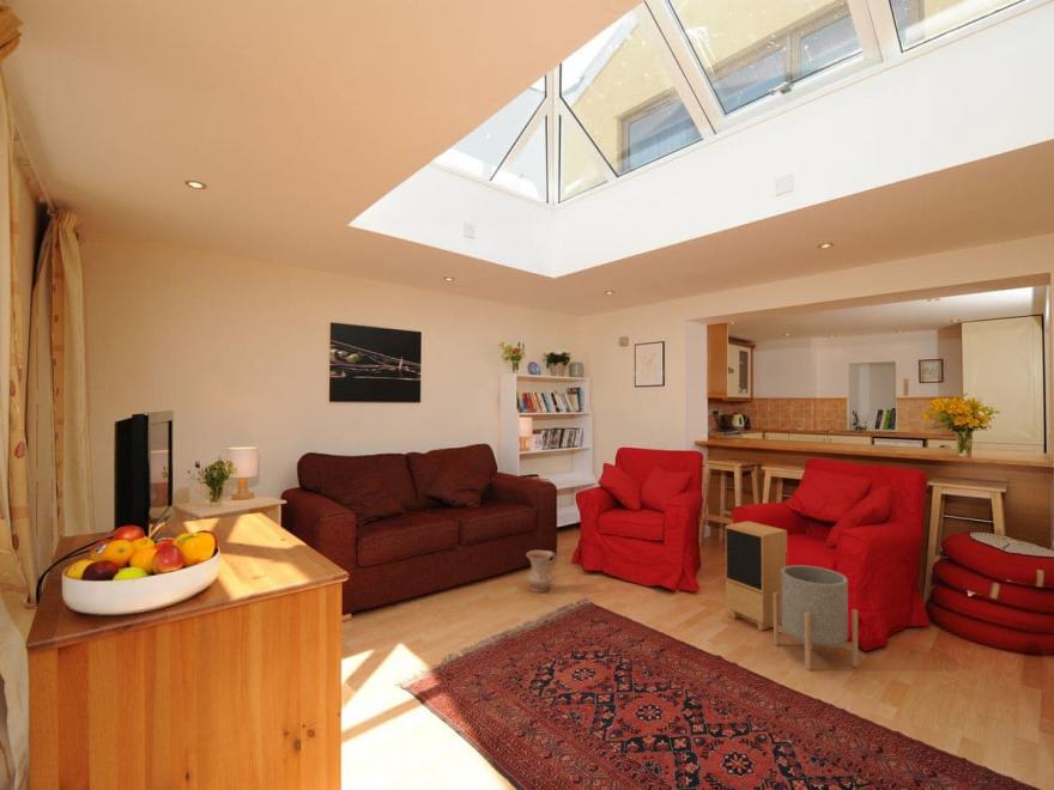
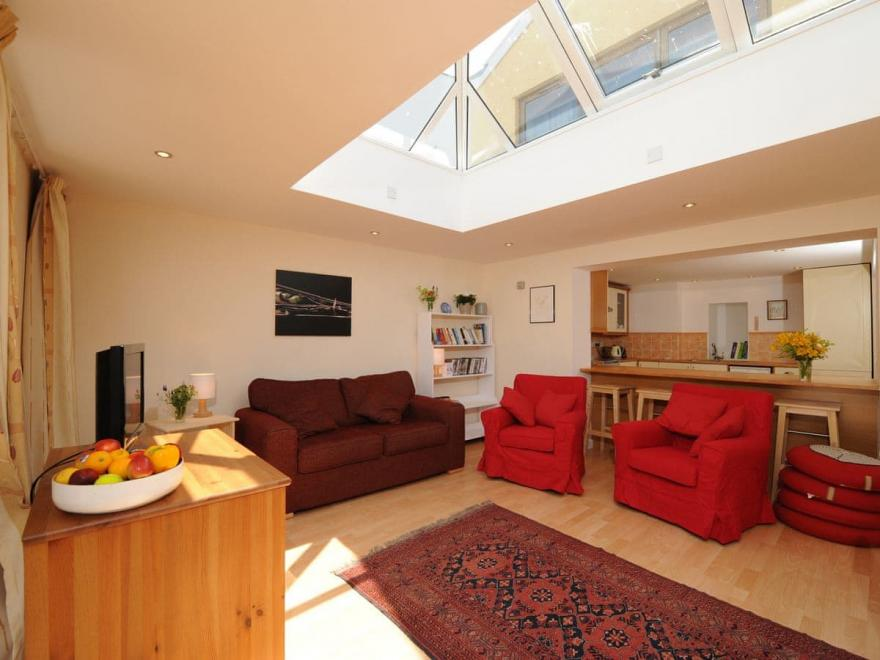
- planter (813, 614)
- ceramic jug (541, 570)
- speaker (755, 573)
